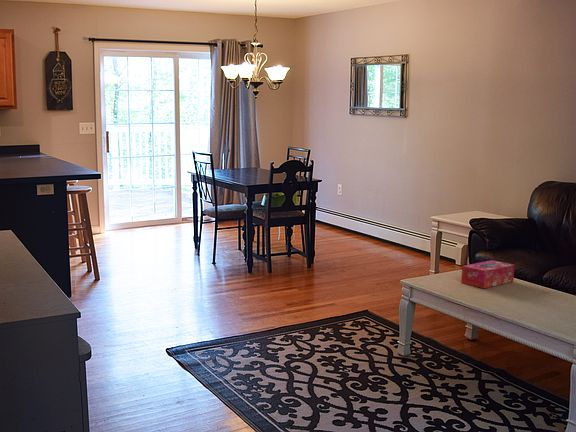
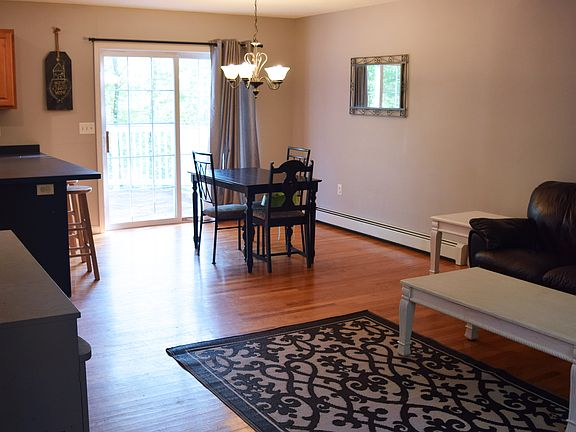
- tissue box (488, 273)
